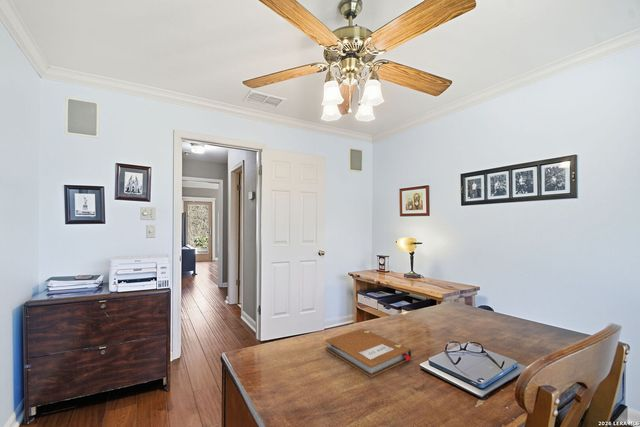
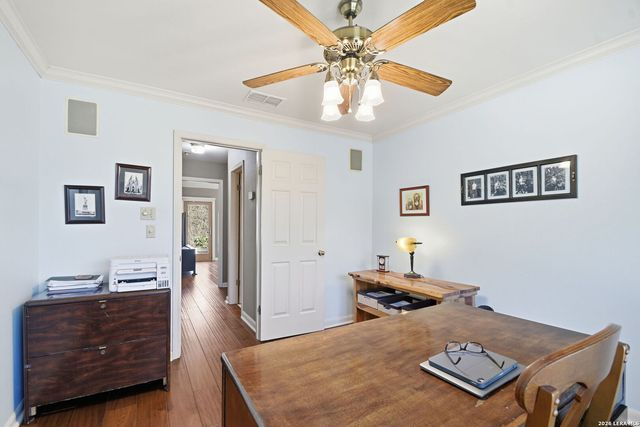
- notebook (368, 349)
